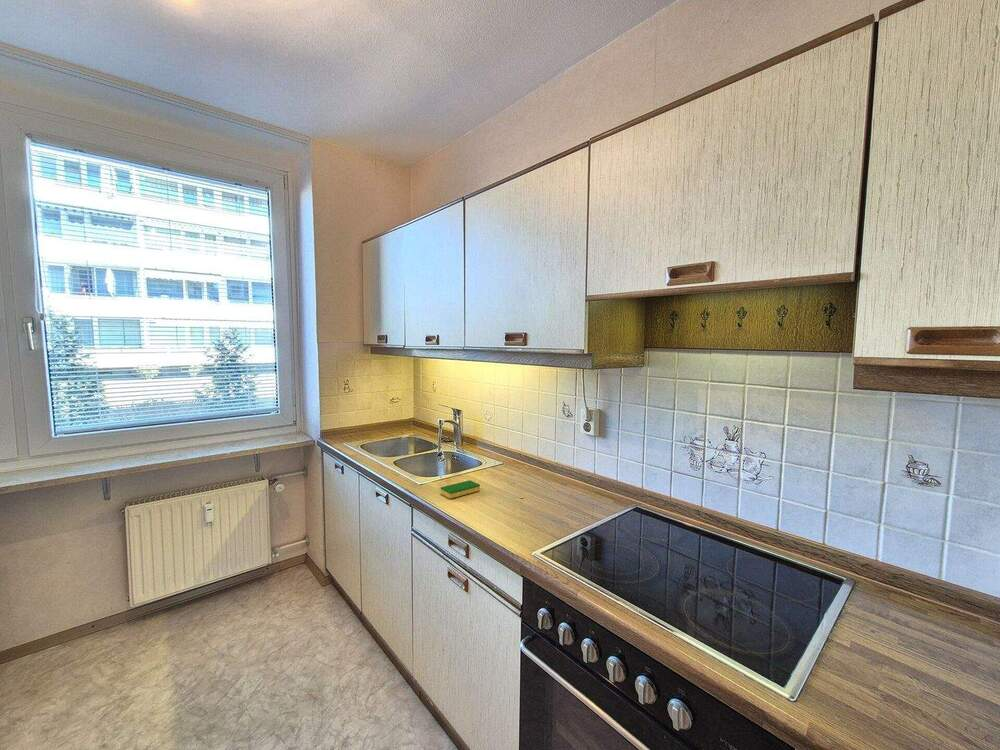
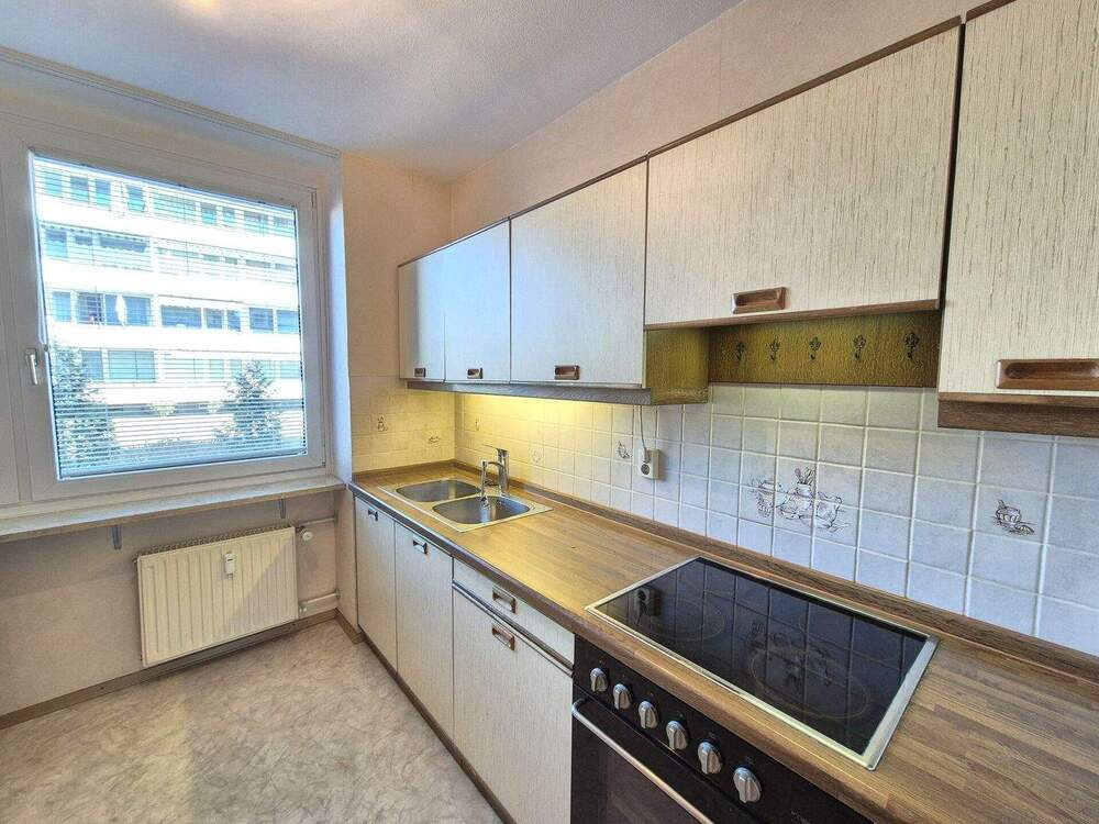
- dish sponge (460, 488)
